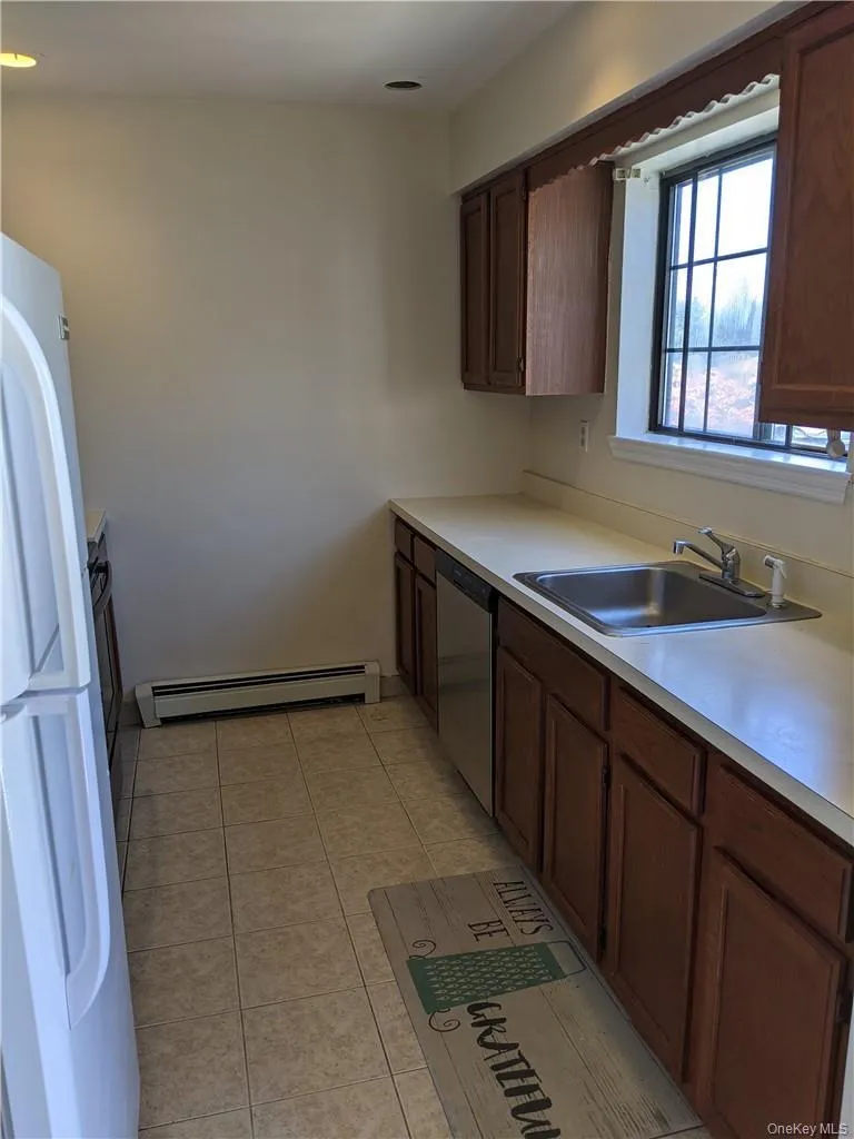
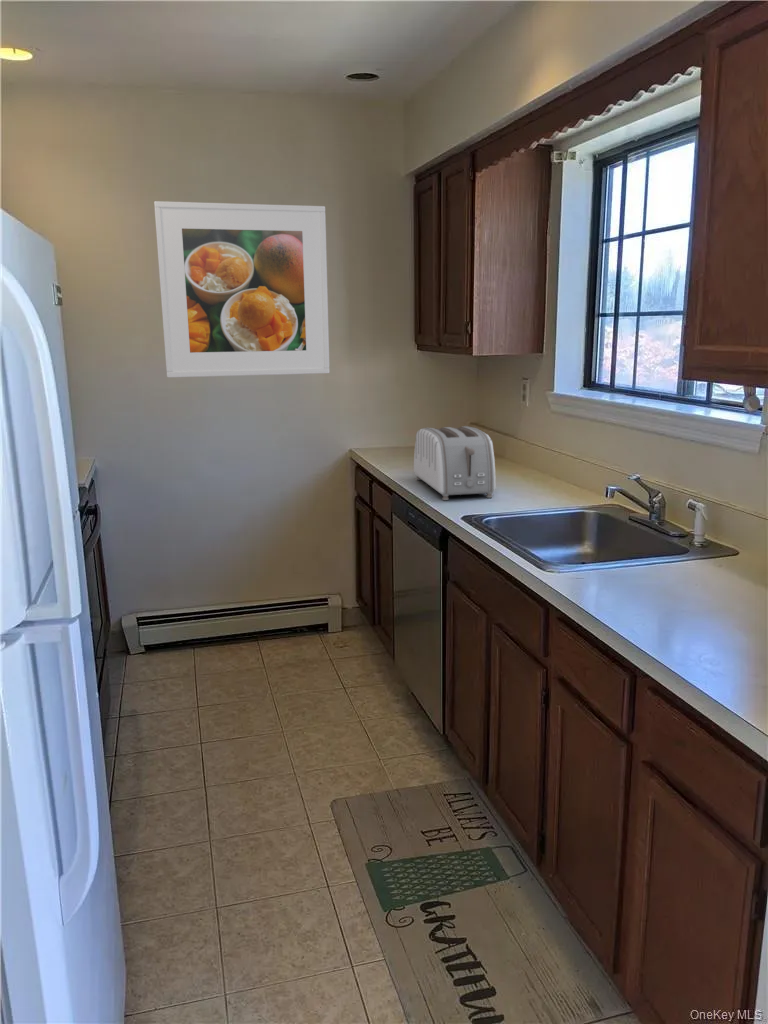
+ toaster (453, 459)
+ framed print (246, 291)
